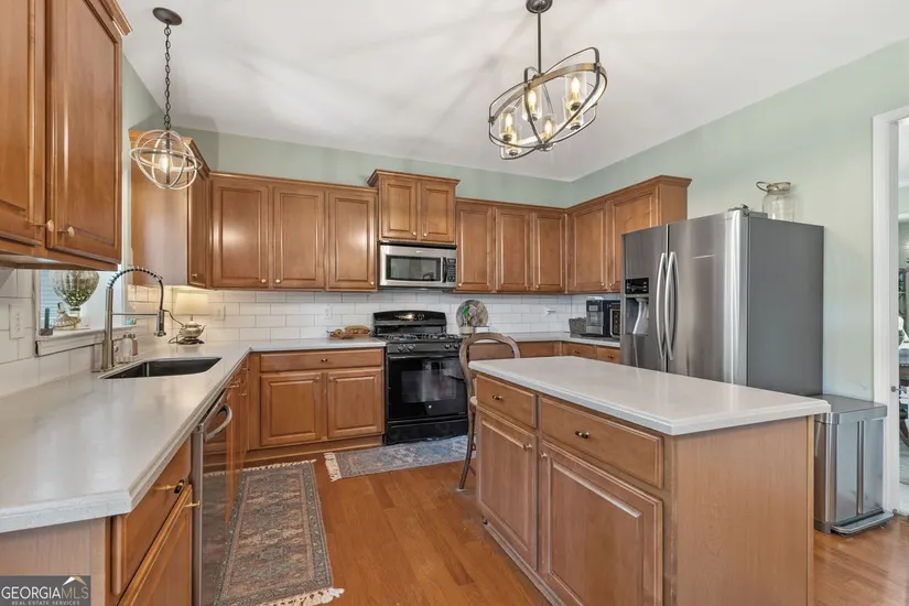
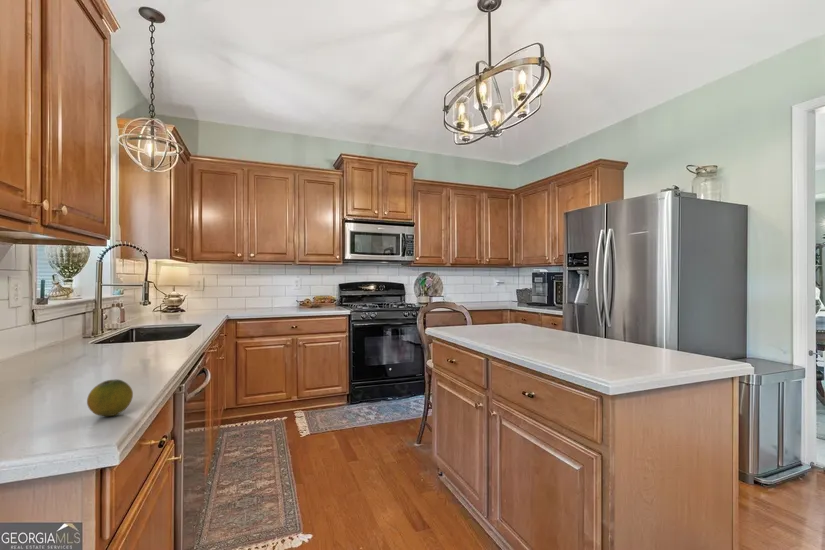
+ fruit (110, 397)
